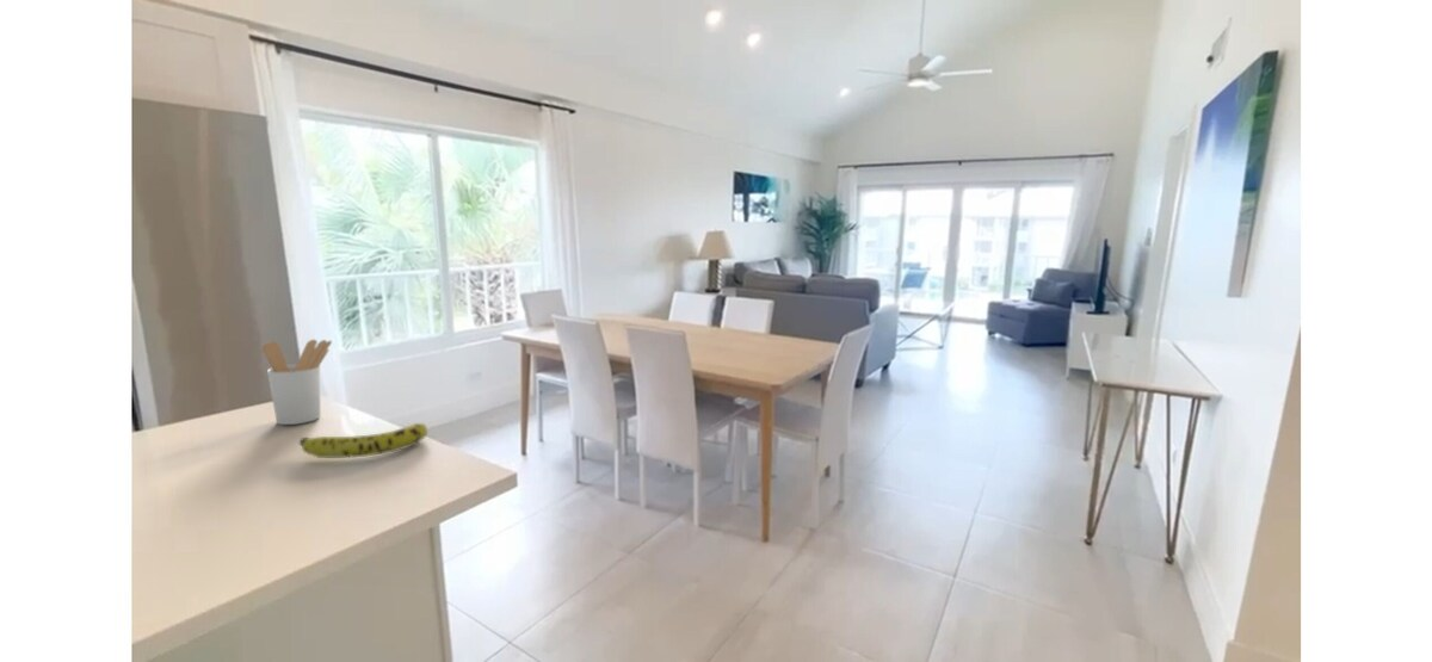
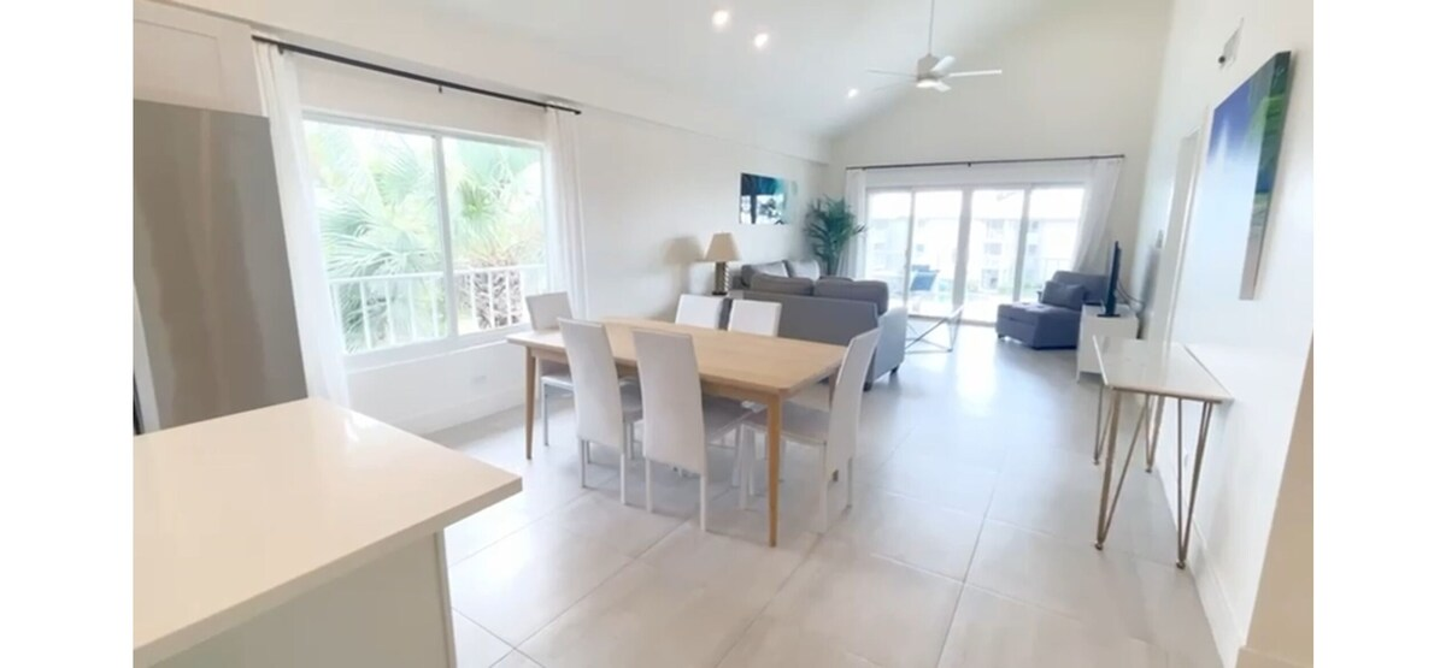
- fruit (365, 437)
- utensil holder (303, 378)
